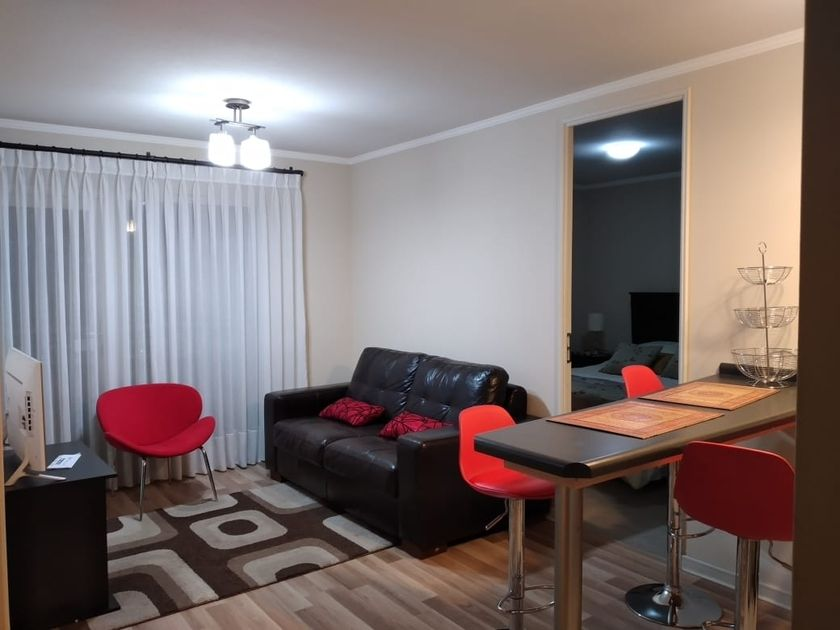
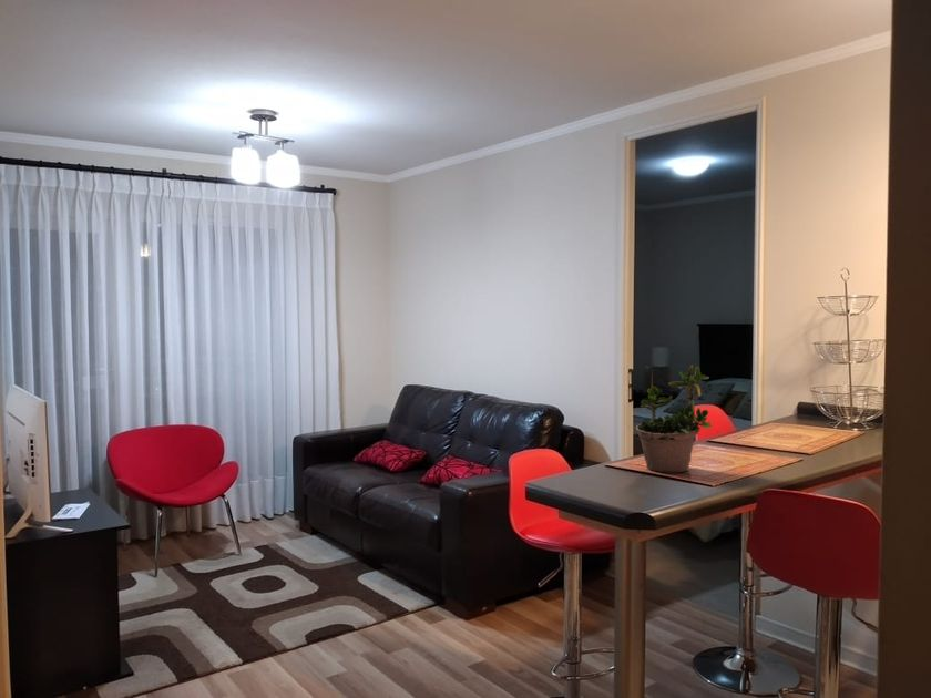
+ potted plant (667, 415)
